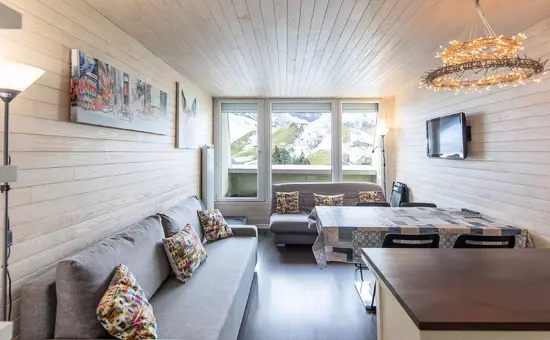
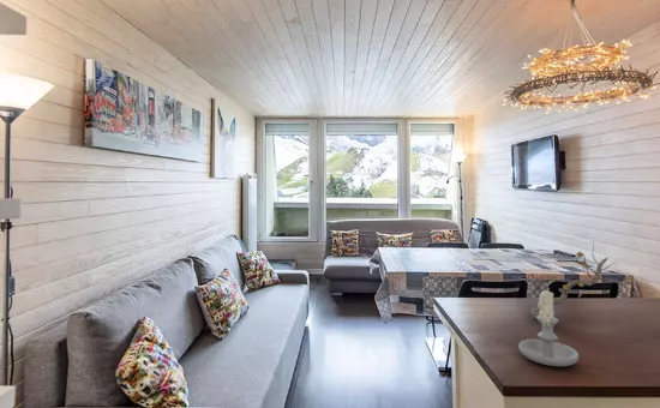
+ plant (576, 283)
+ candle (547, 323)
